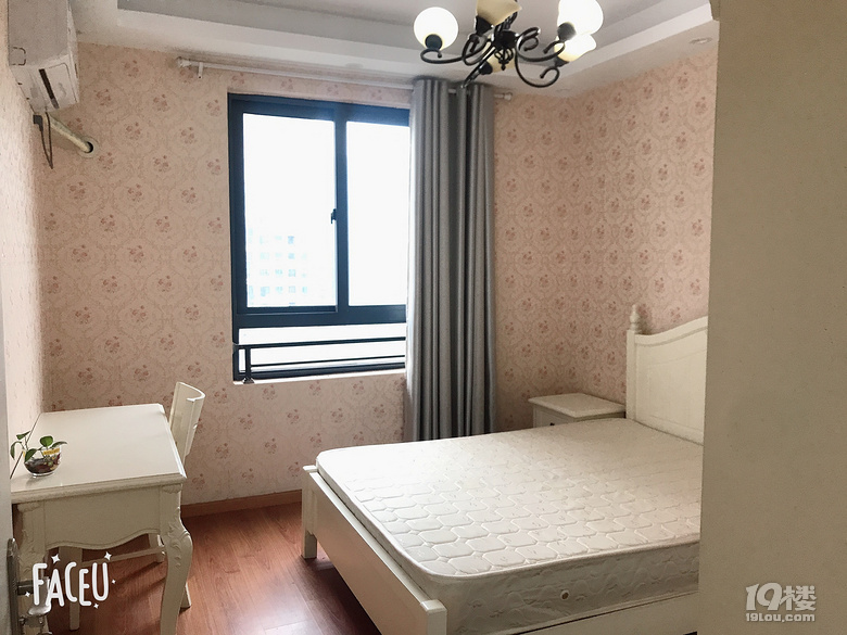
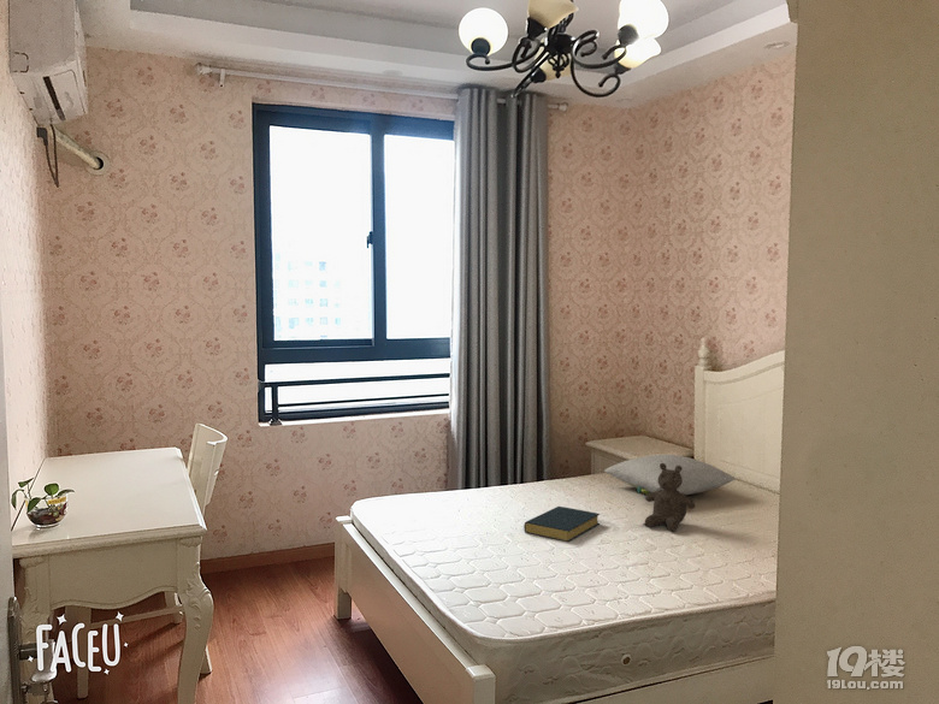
+ hardback book (562, 522)
+ teddy bear (666, 496)
+ pillow (667, 468)
